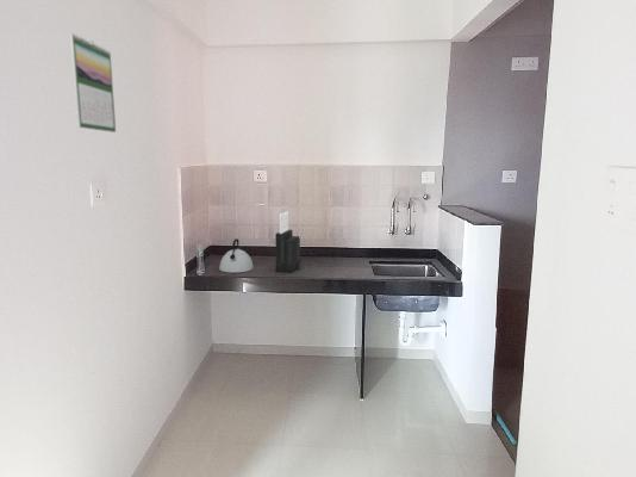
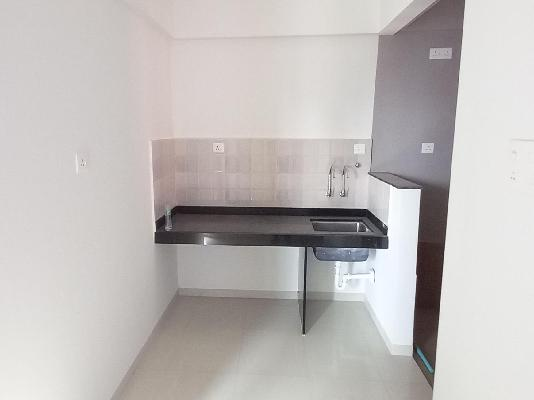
- knife block (289, 241)
- calendar (94, 86)
- kettle (236, 254)
